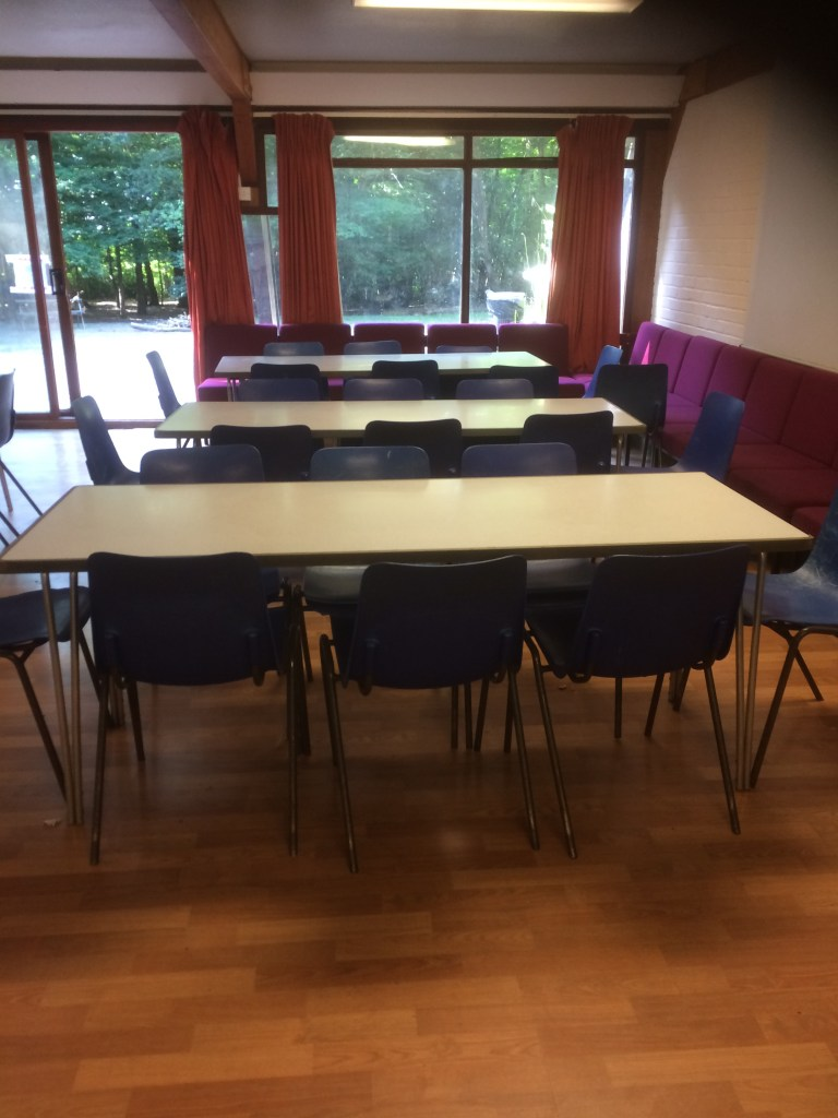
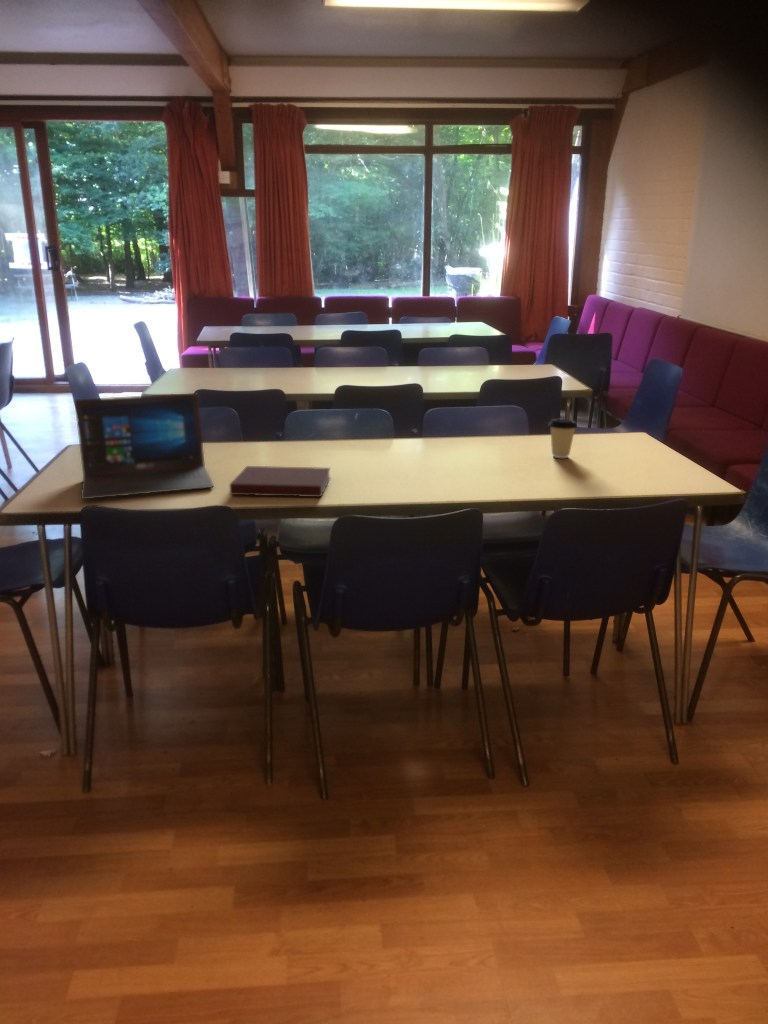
+ notebook (282, 480)
+ laptop (143, 443)
+ coffee cup (561, 438)
